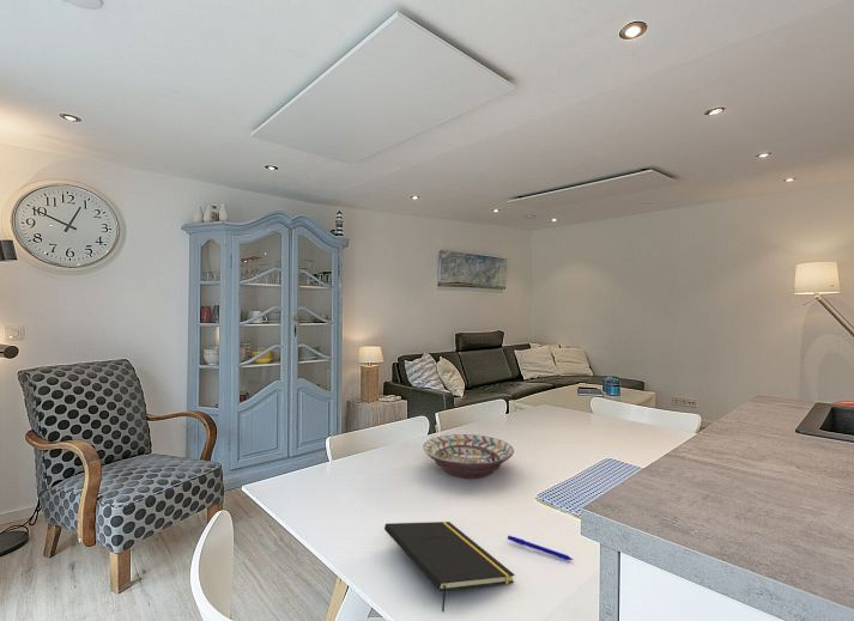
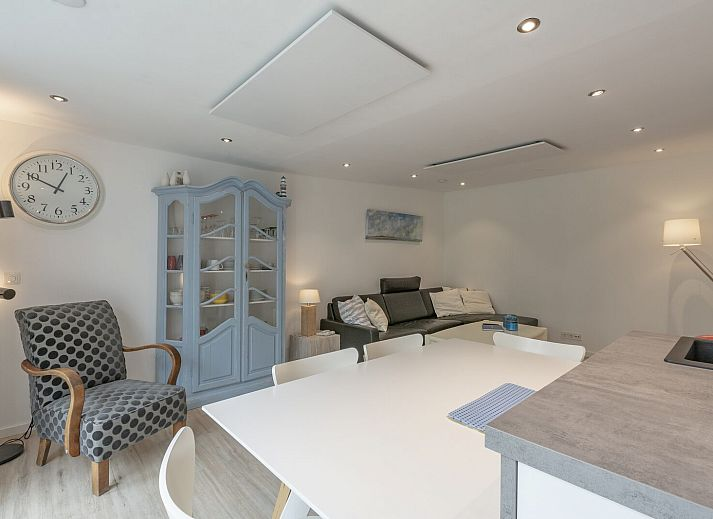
- notepad (444, 550)
- decorative bowl (467, 458)
- pen (539, 548)
